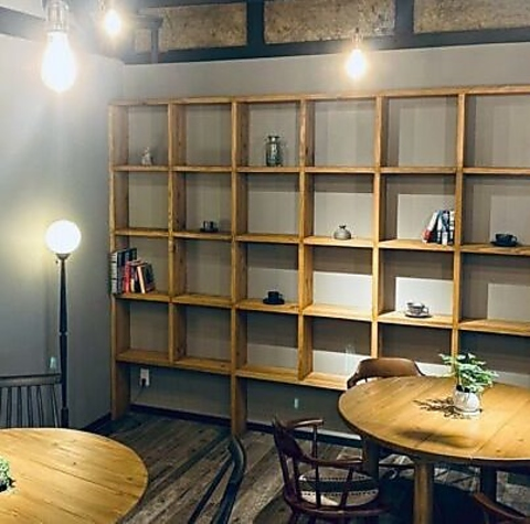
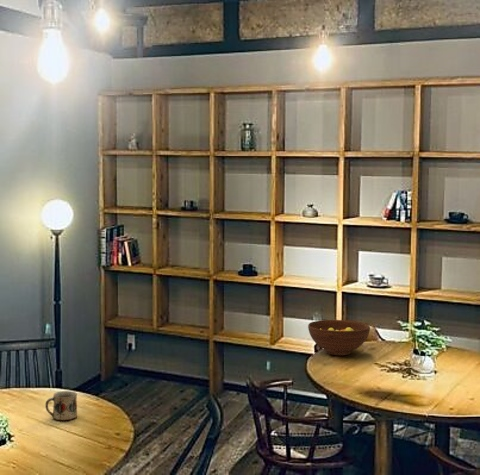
+ fruit bowl (338, 339)
+ mug (63, 405)
